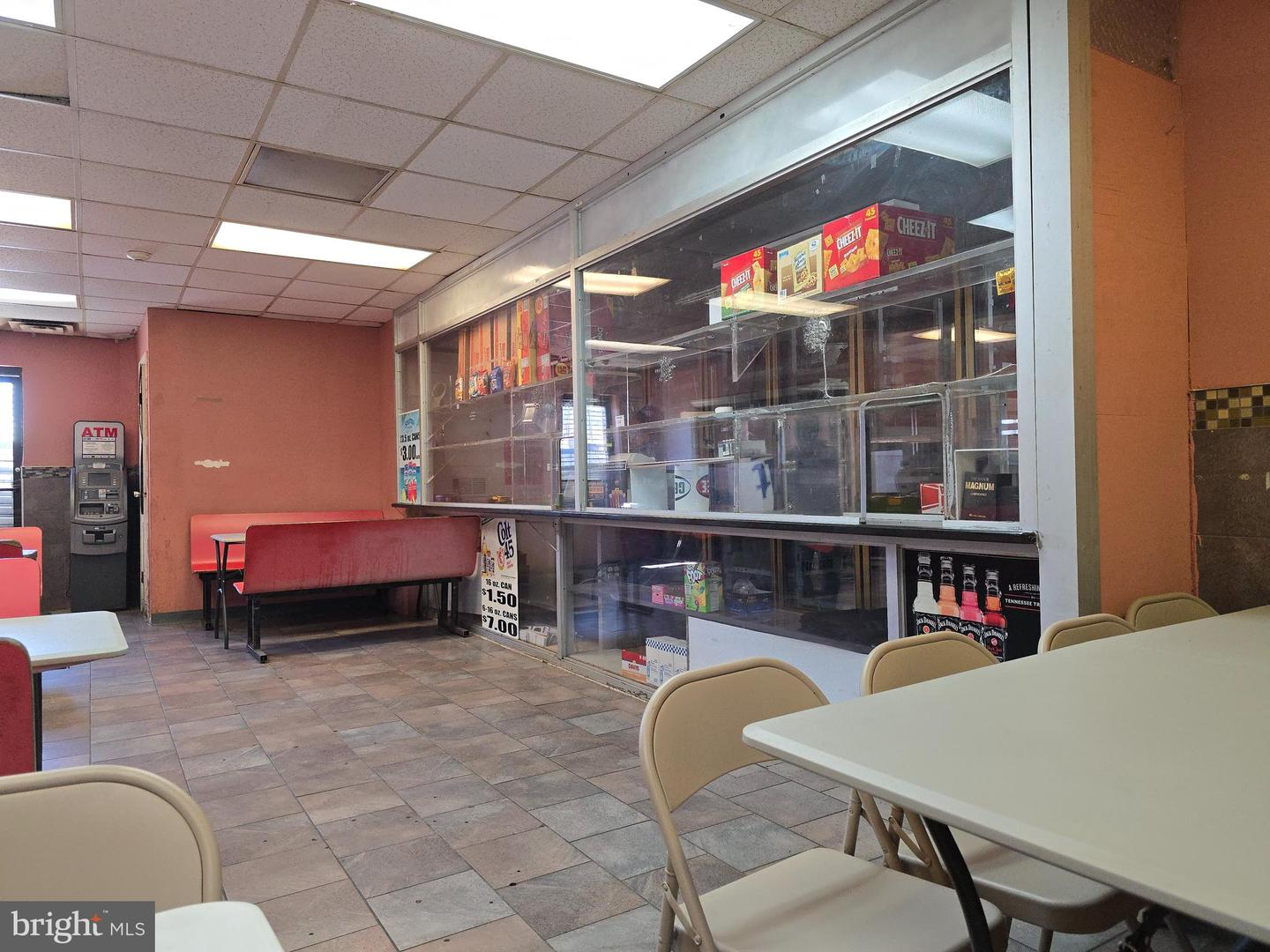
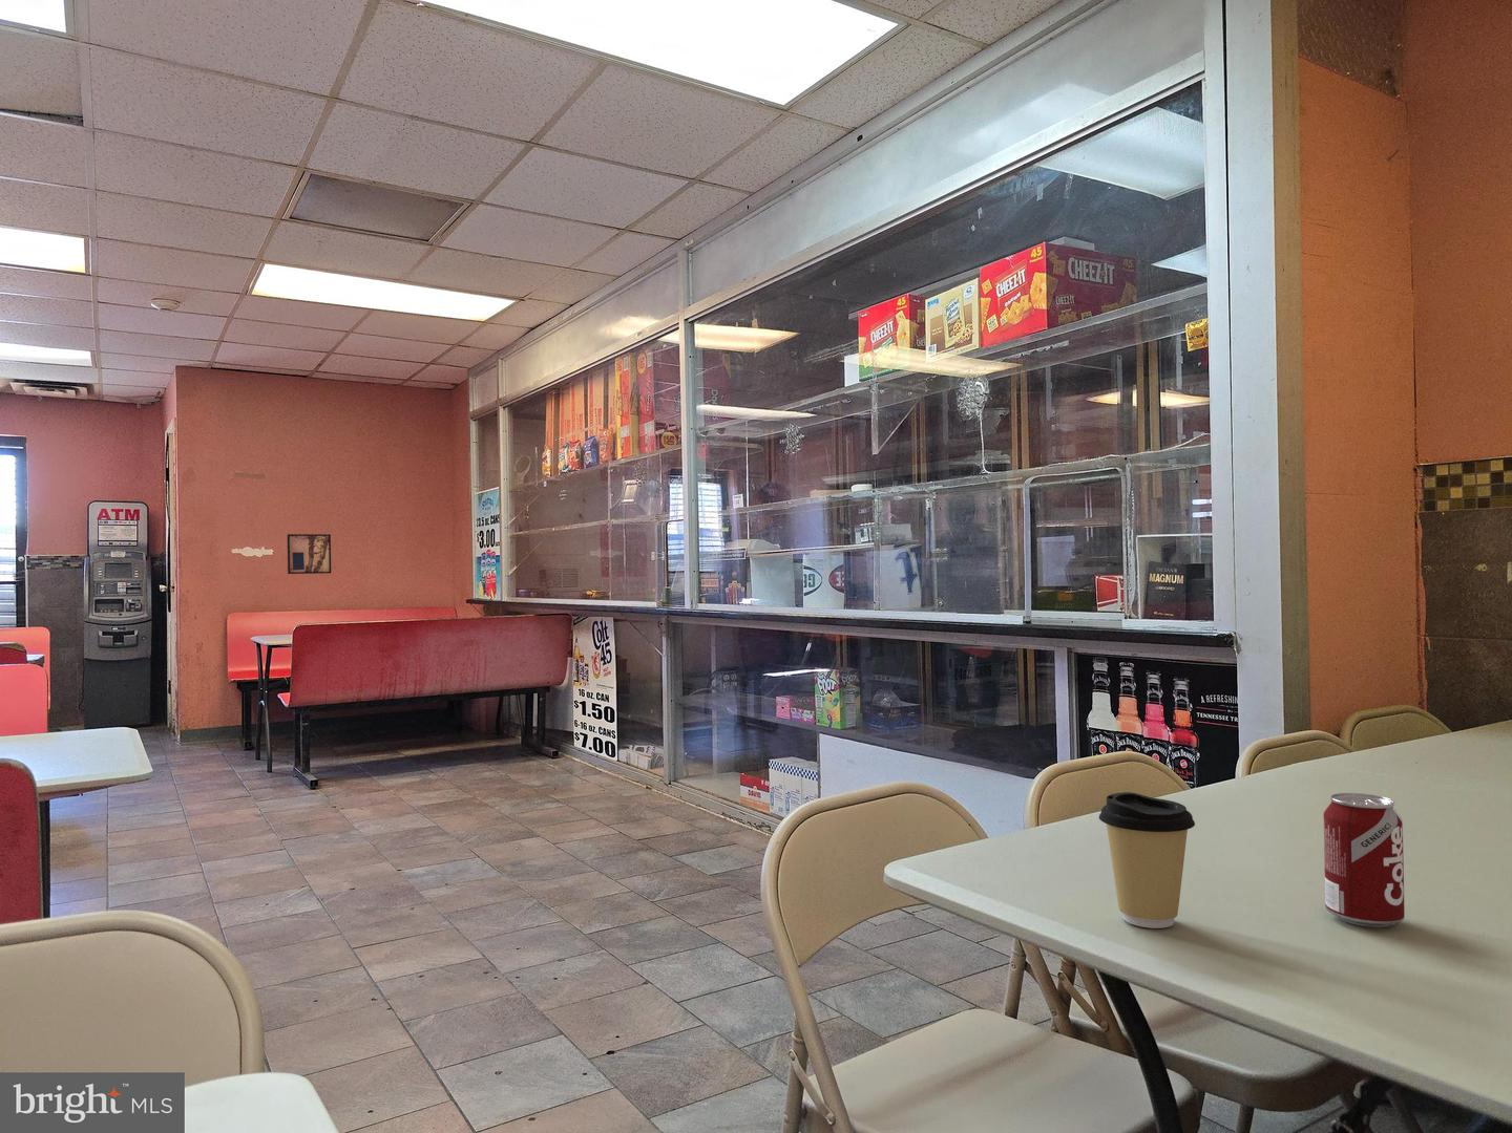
+ soda can (1363, 858)
+ coffee cup (1147, 859)
+ wall art (308, 553)
